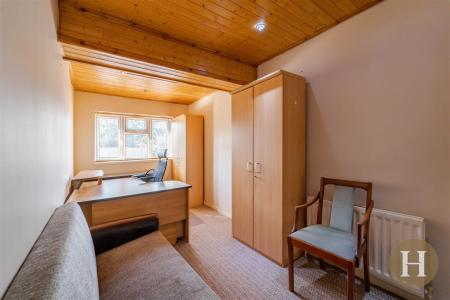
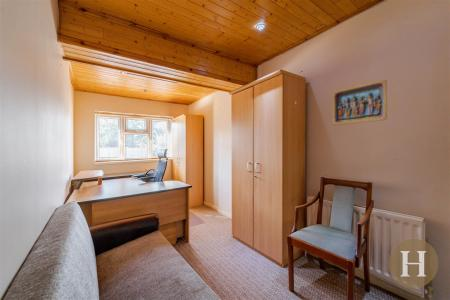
+ relief panel (357, 104)
